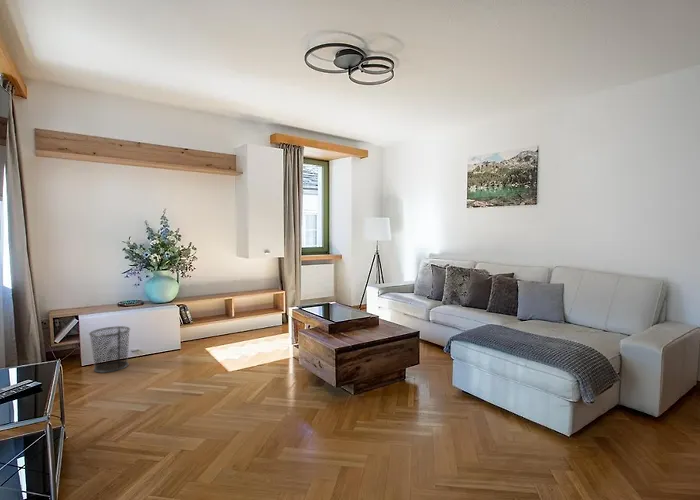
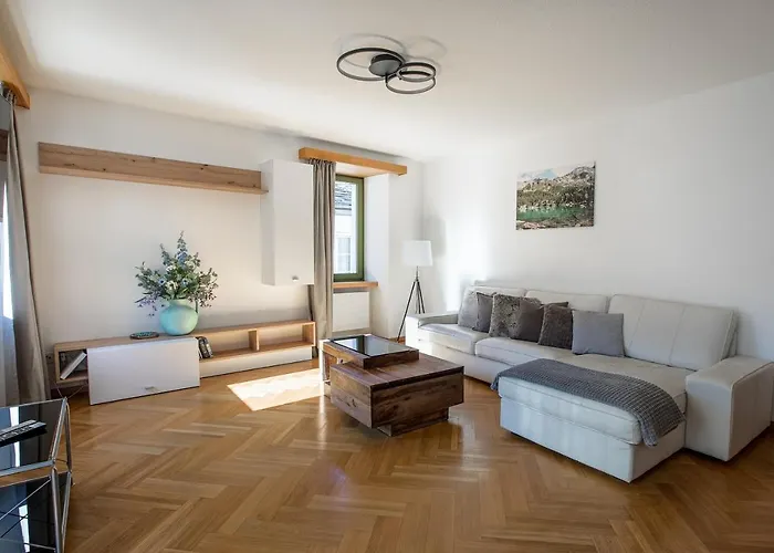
- waste bin (110, 349)
